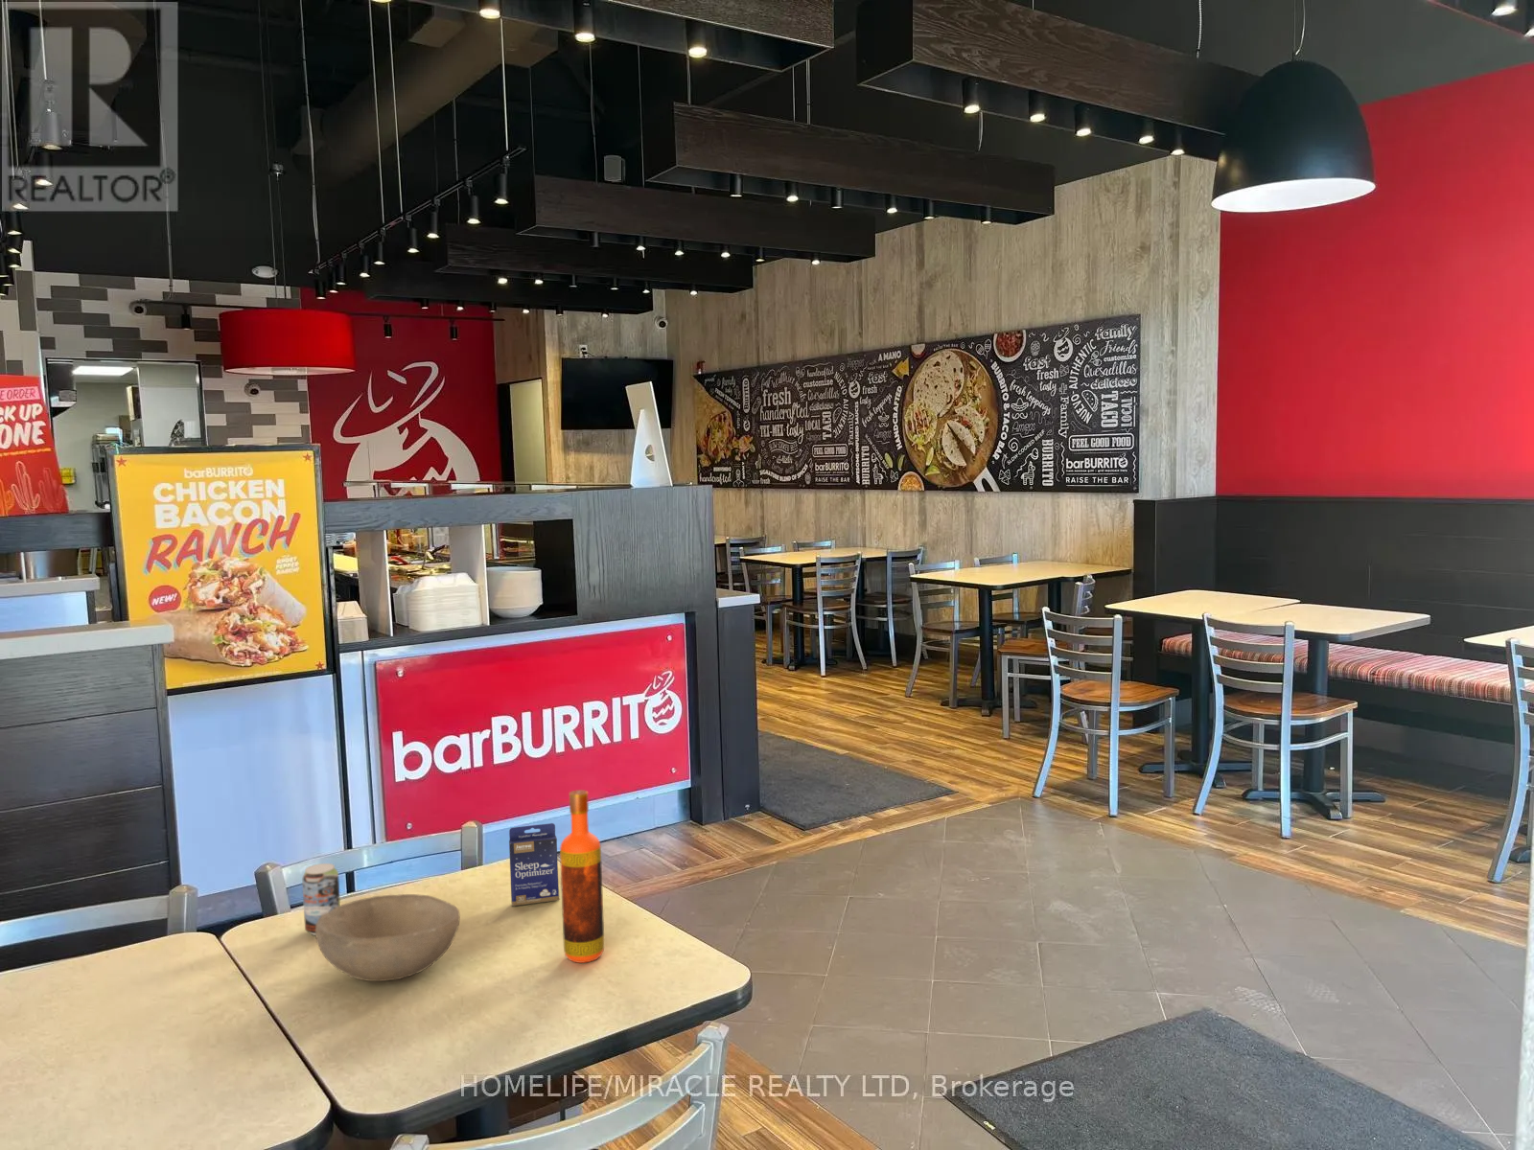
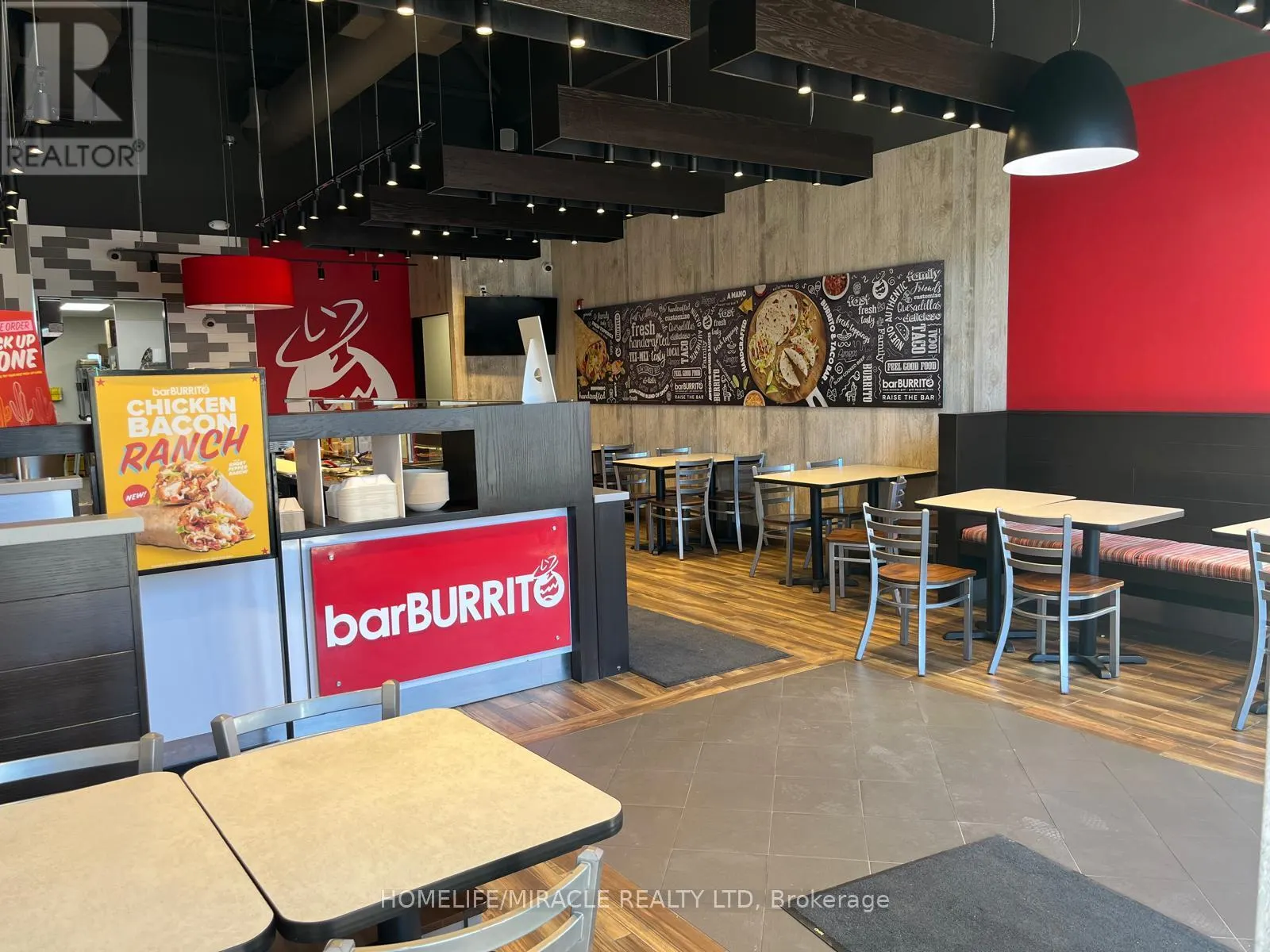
- bowl (389, 941)
- small box (533, 864)
- hot sauce (581, 875)
- beverage can (321, 899)
